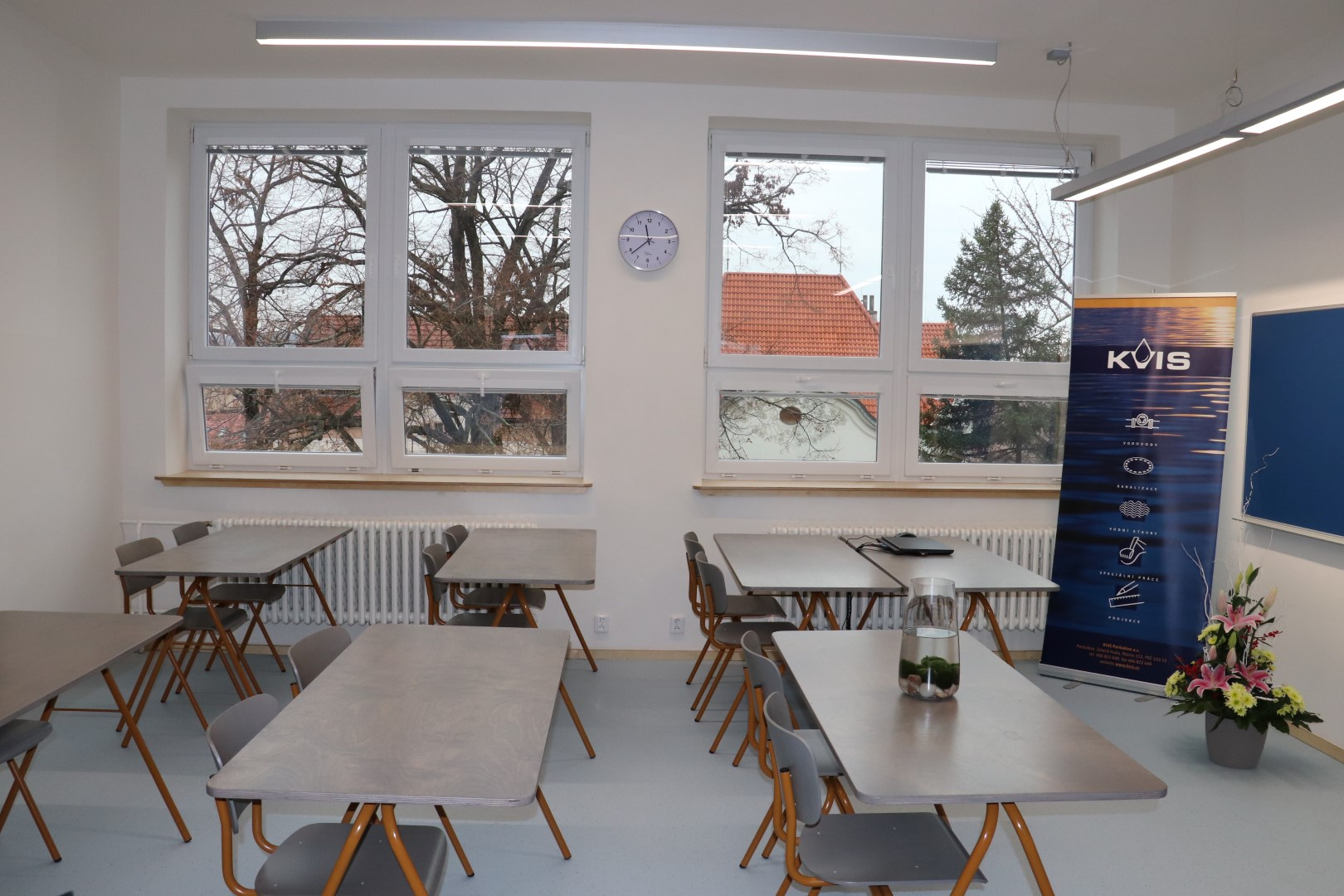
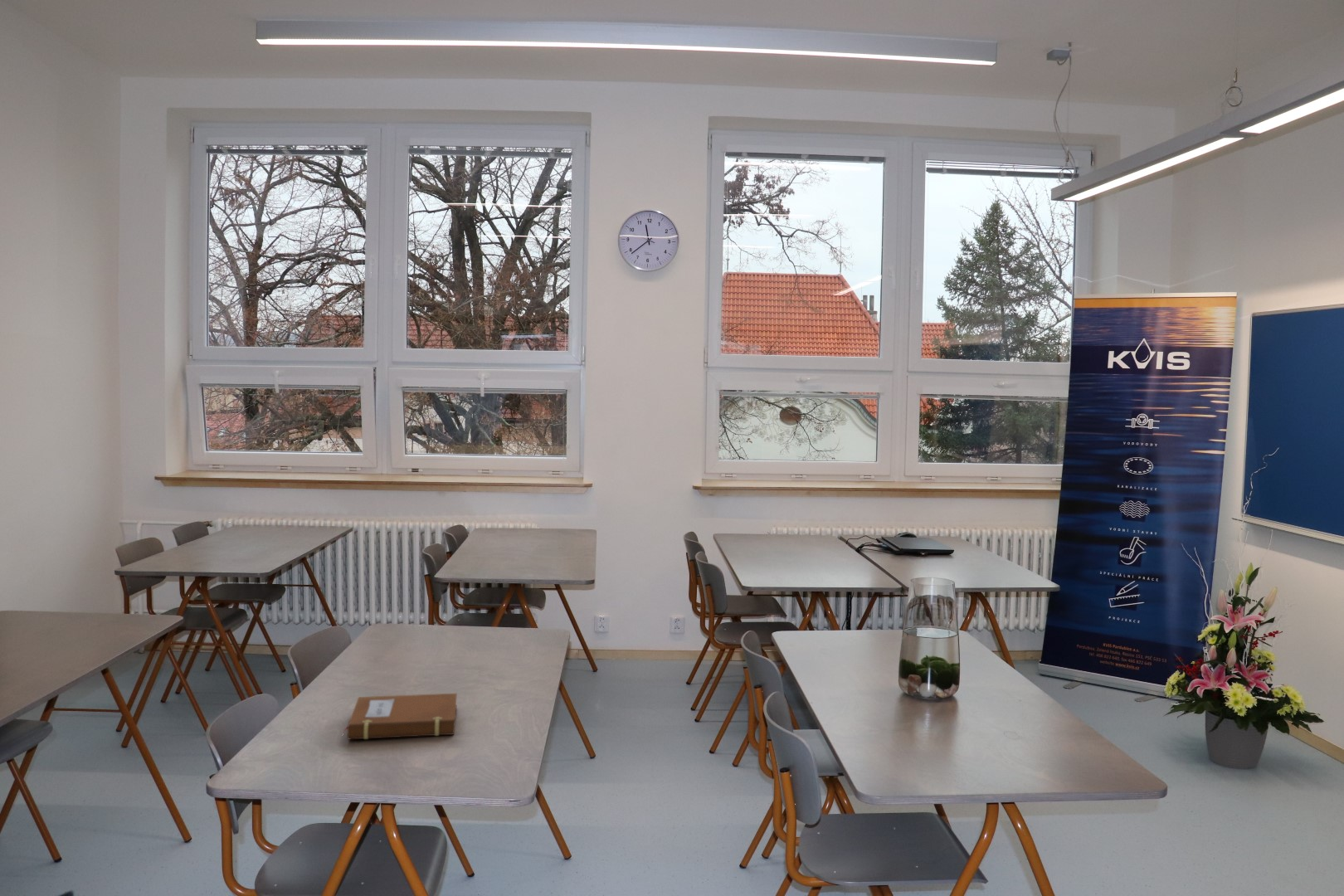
+ notebook (402, 716)
